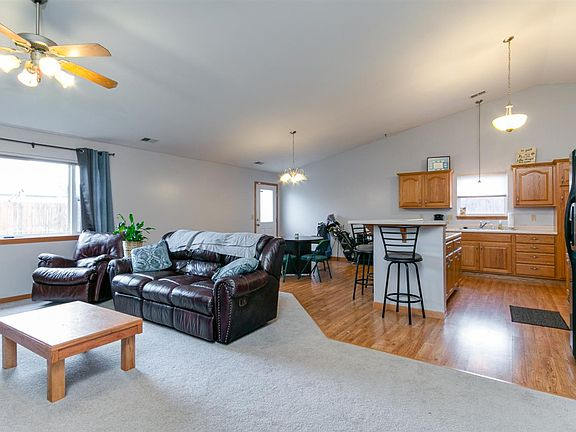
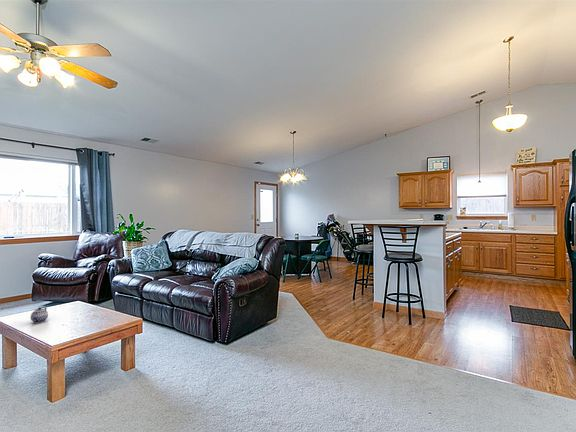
+ teapot (39, 314)
